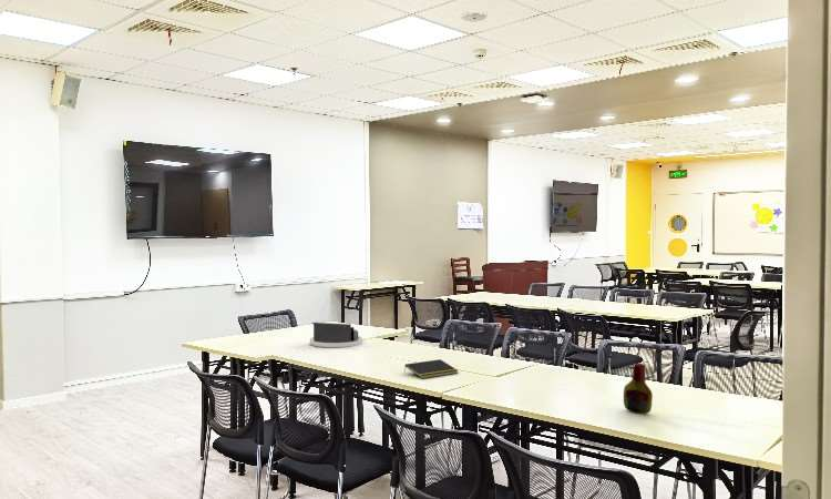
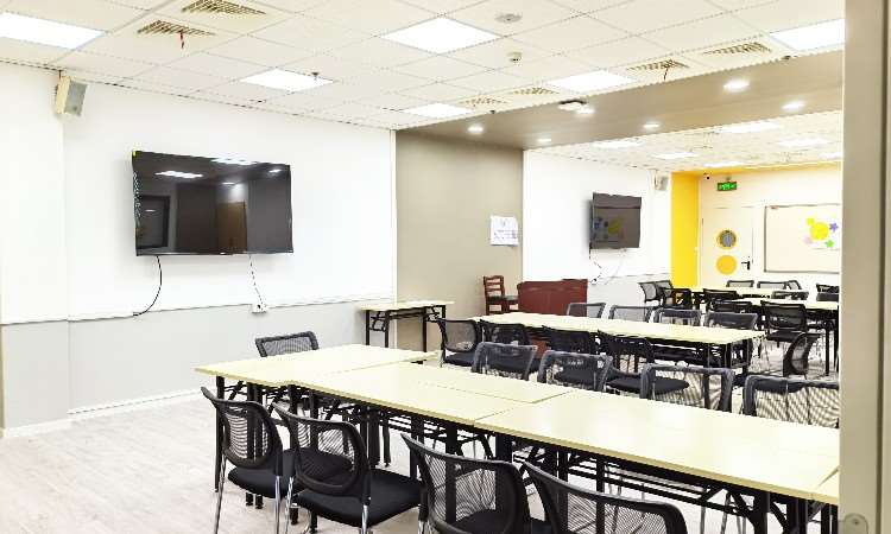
- desk organizer (336, 332)
- bottle (637, 387)
- notepad (431, 368)
